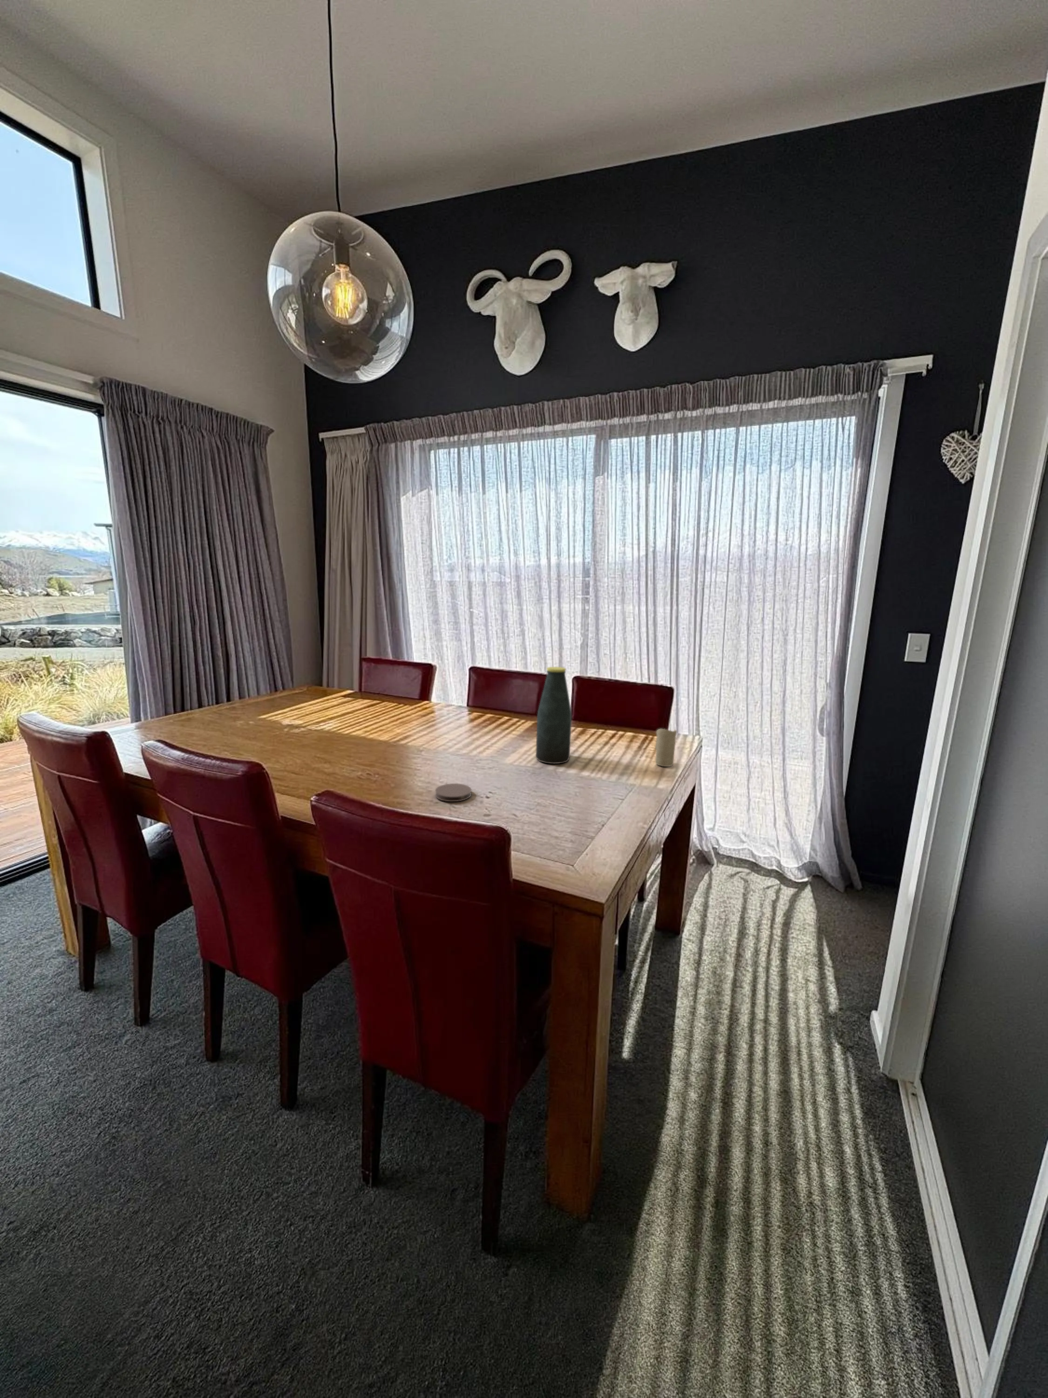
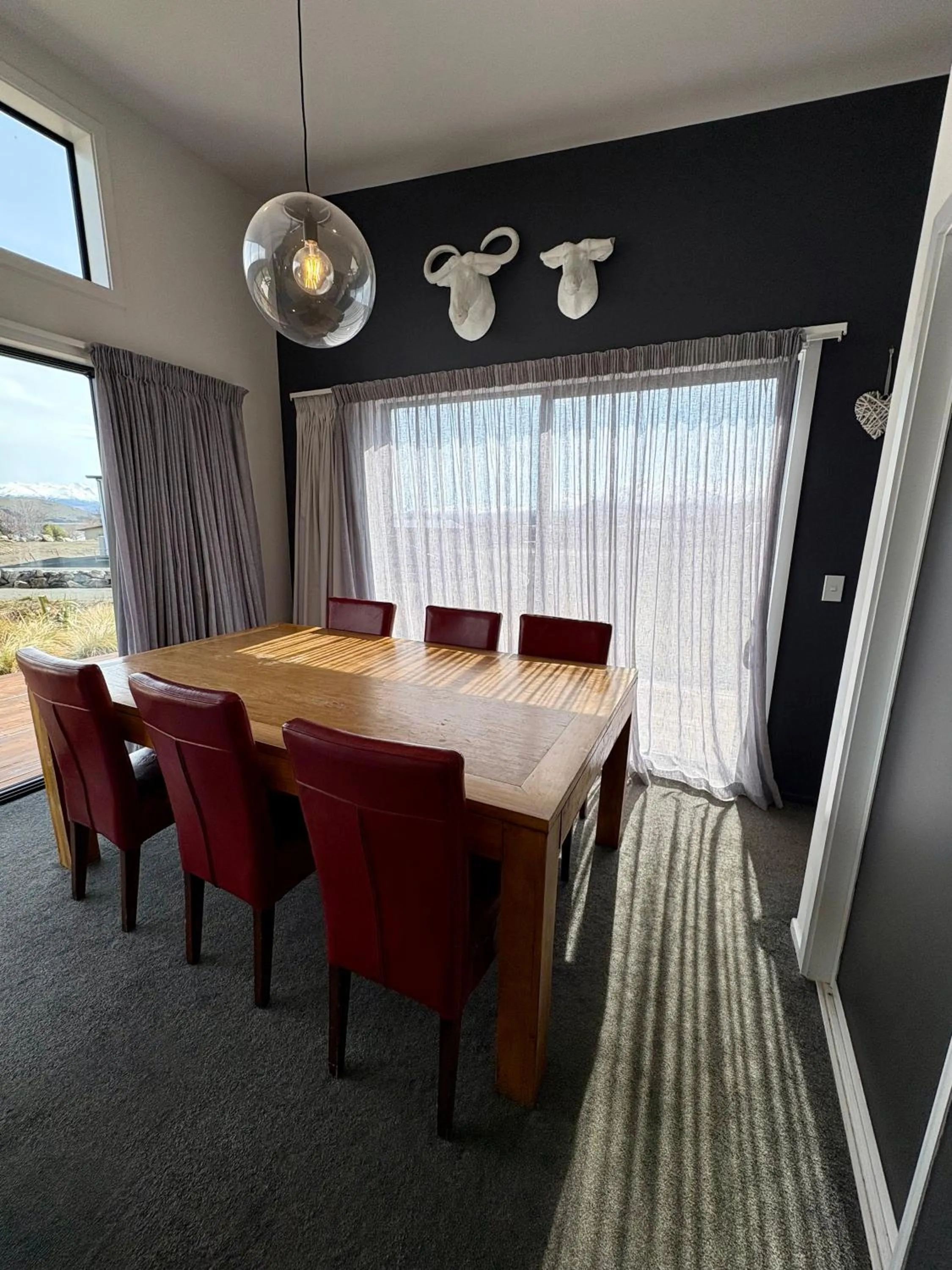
- candle (666, 745)
- bottle (555, 714)
- coaster (454, 793)
